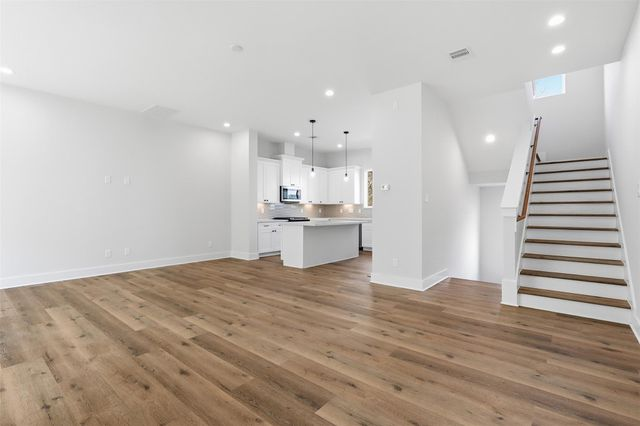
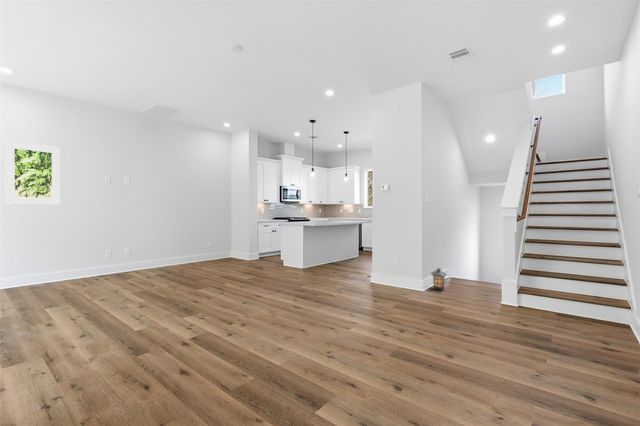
+ lantern (437, 278)
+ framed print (33, 174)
